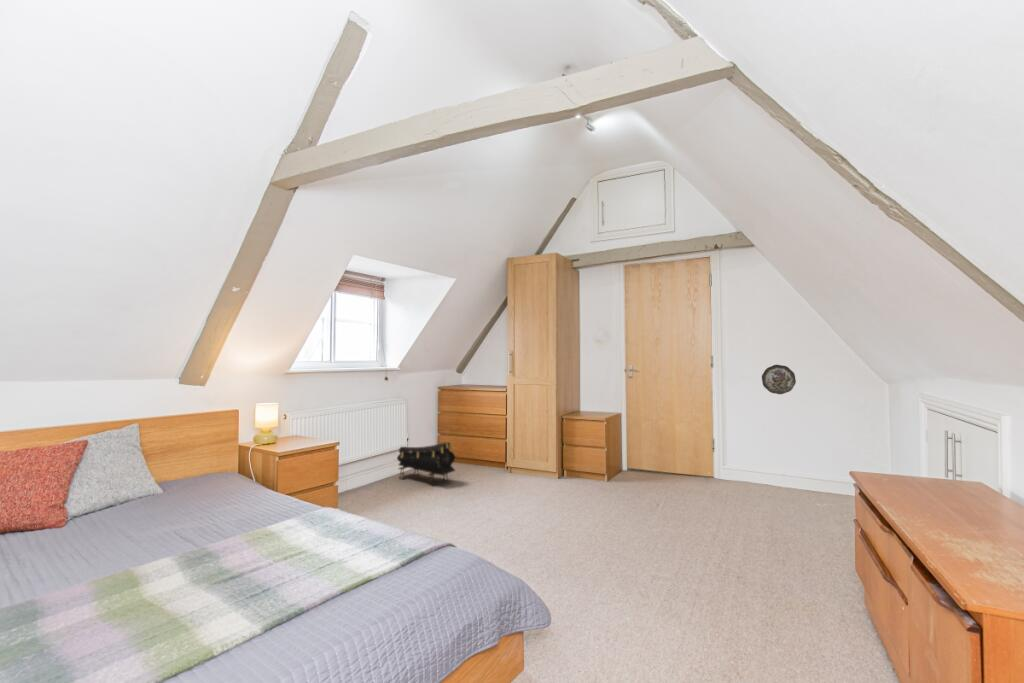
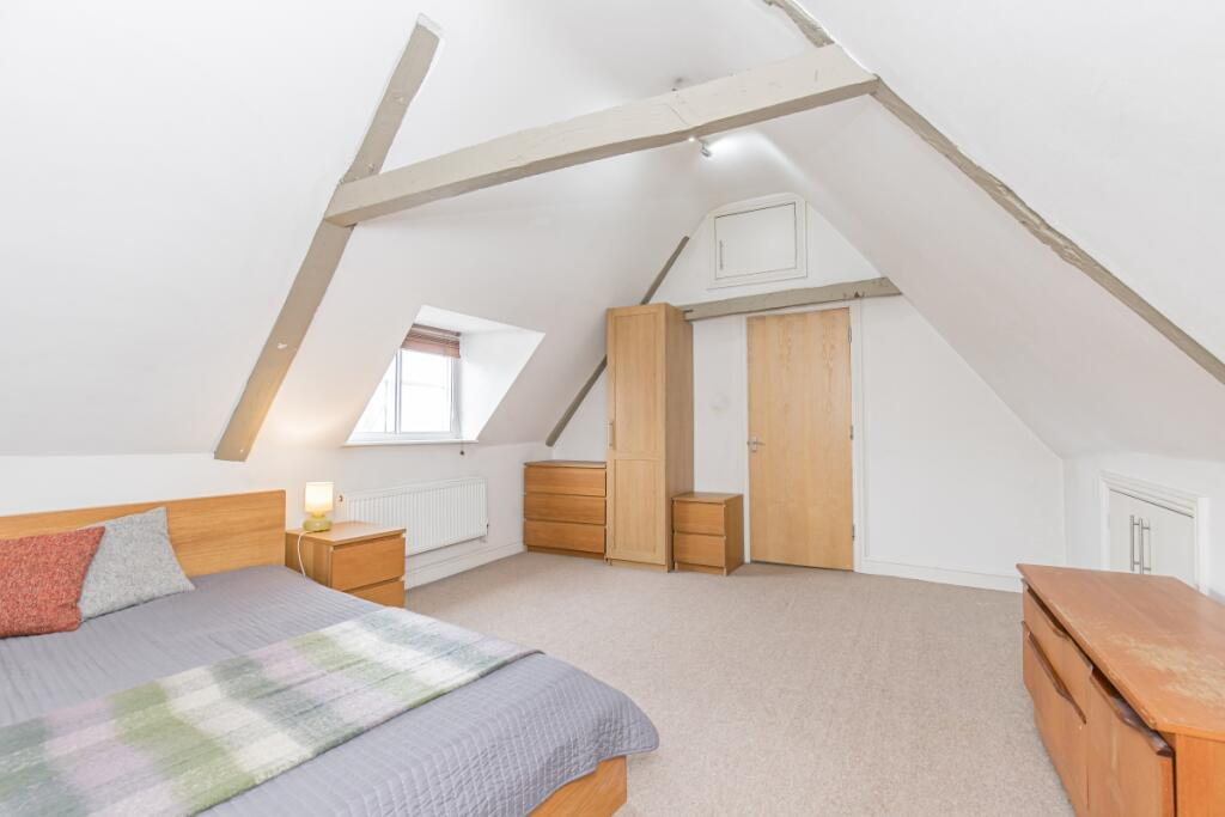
- decorative plate (778, 379)
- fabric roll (424, 459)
